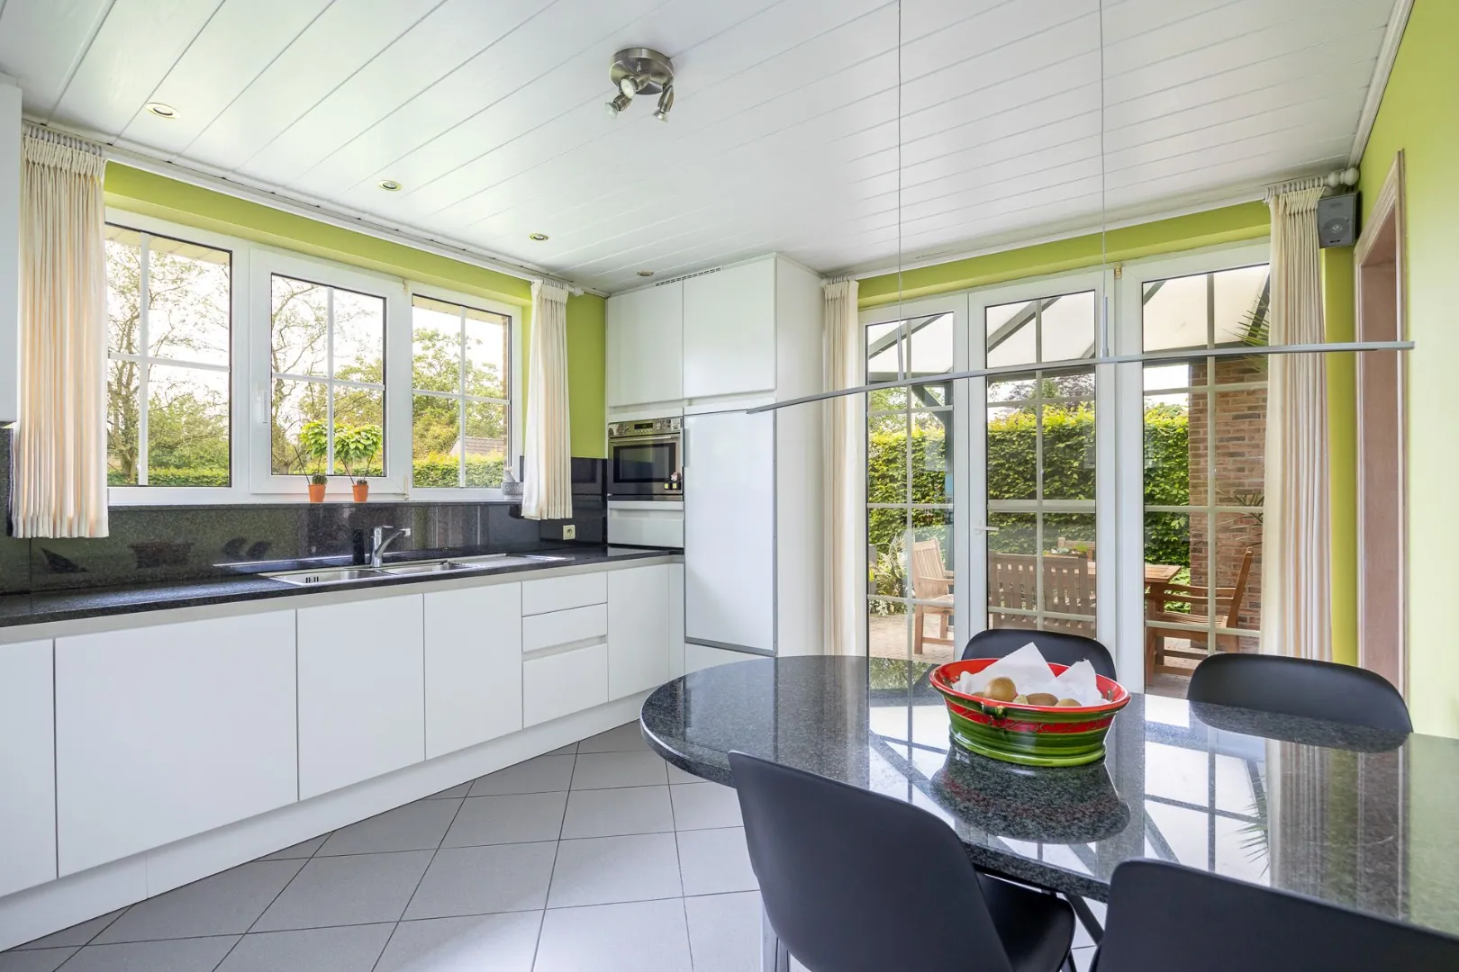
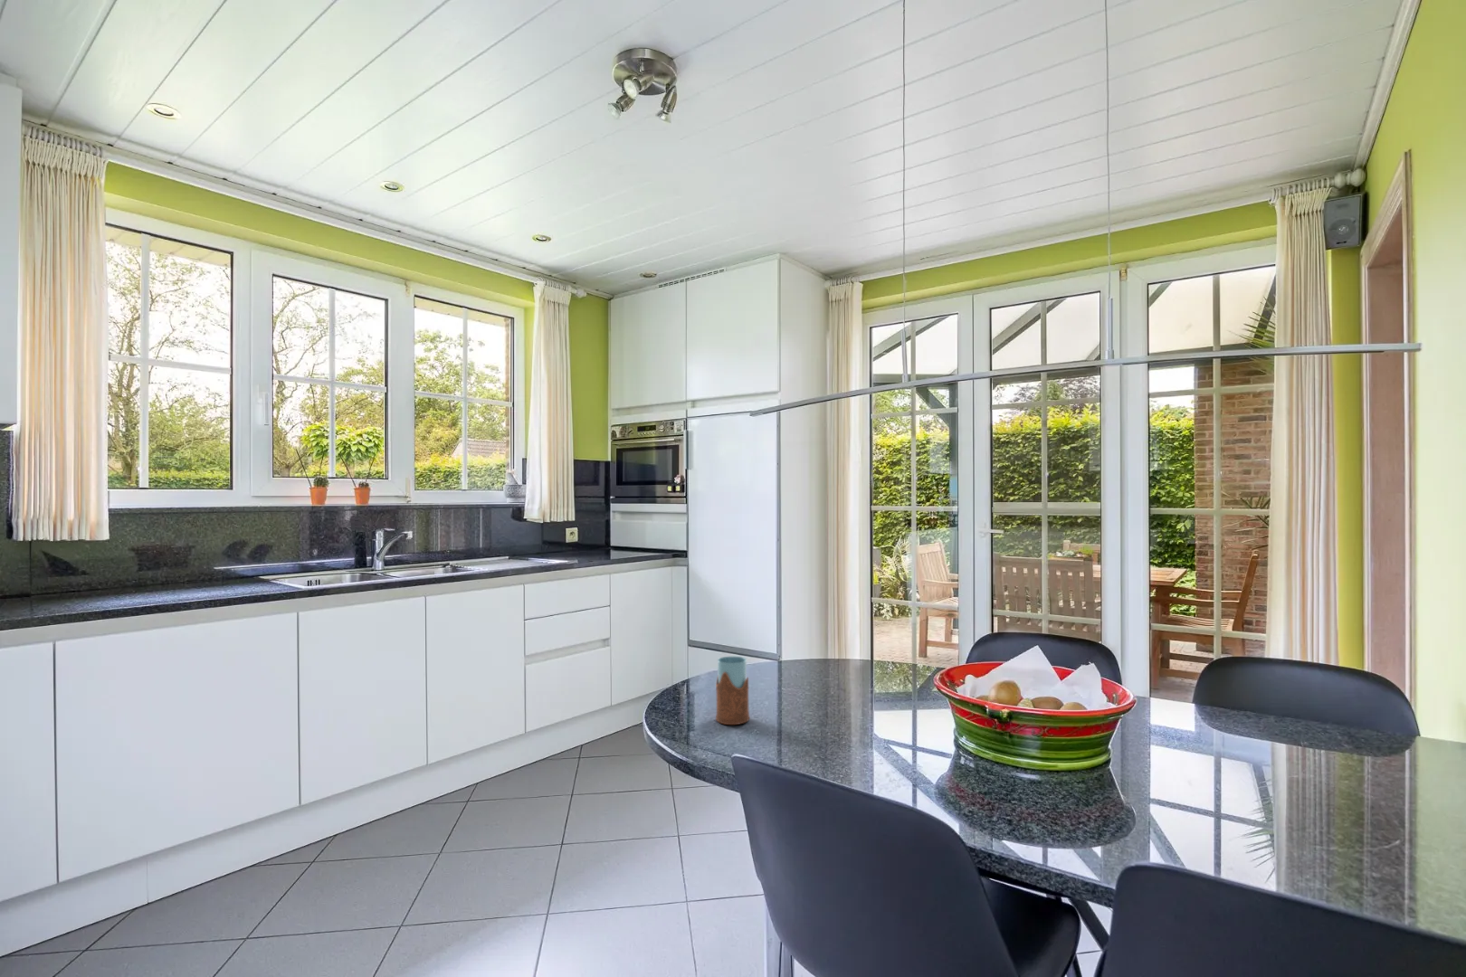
+ drinking glass (735, 688)
